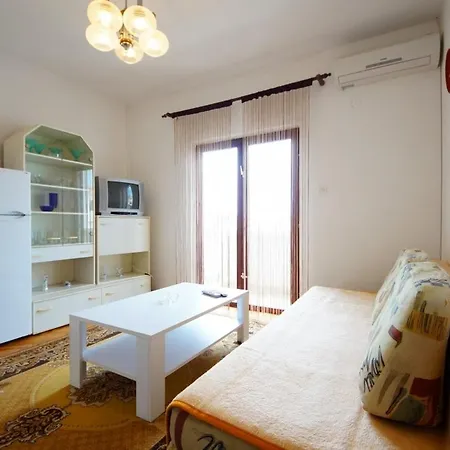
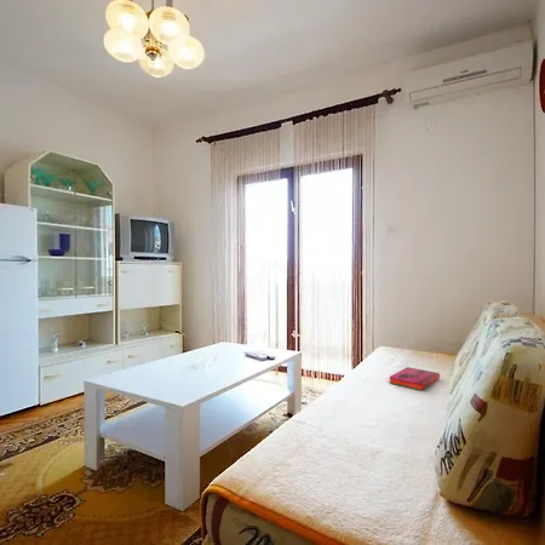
+ hardback book (414, 378)
